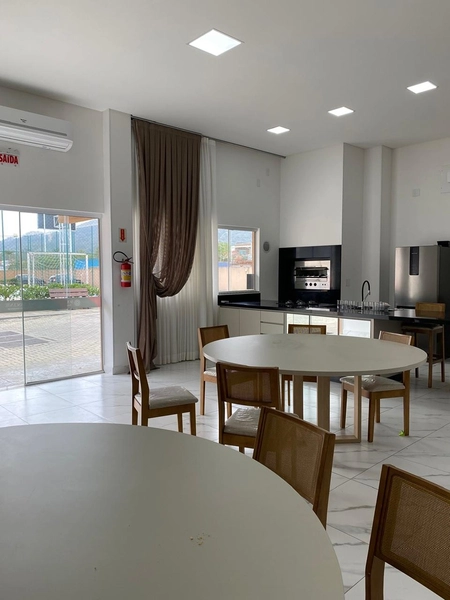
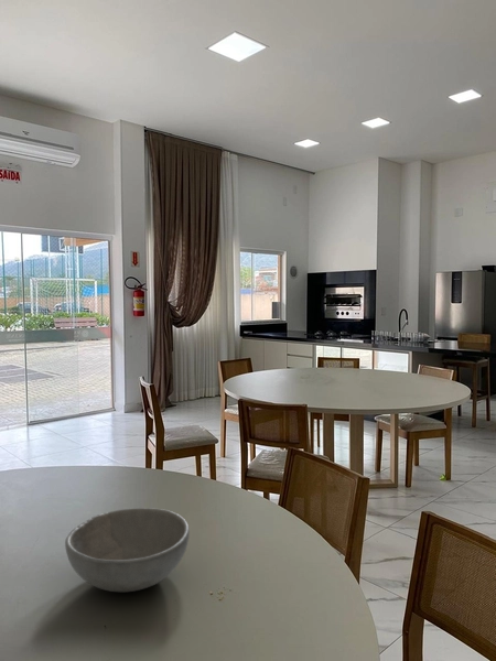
+ bowl (130, 555)
